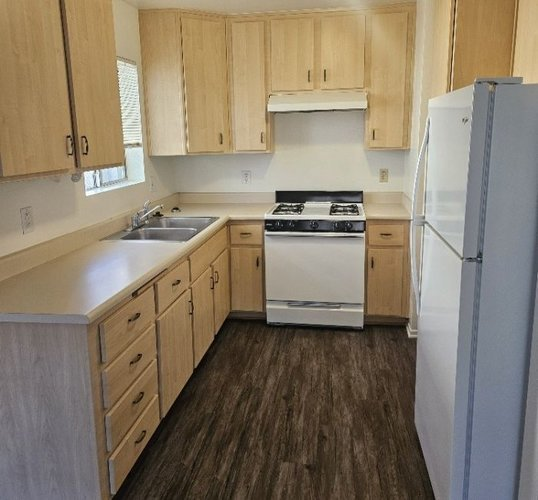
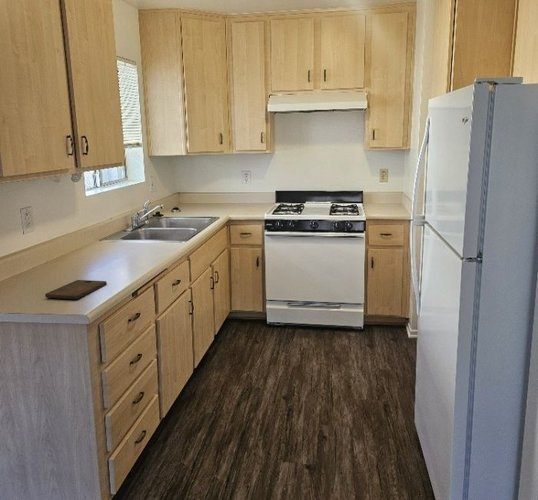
+ cutting board (77, 289)
